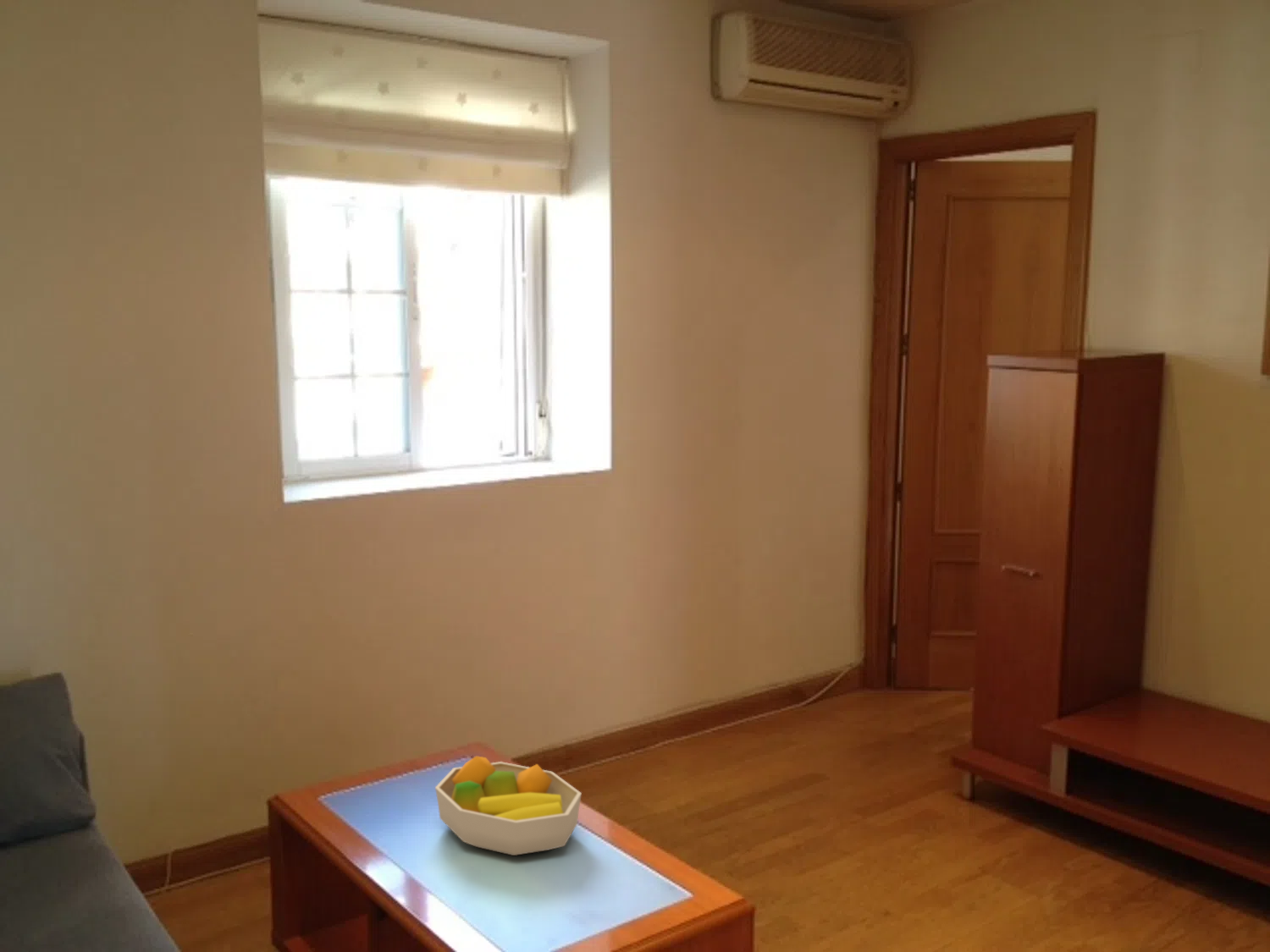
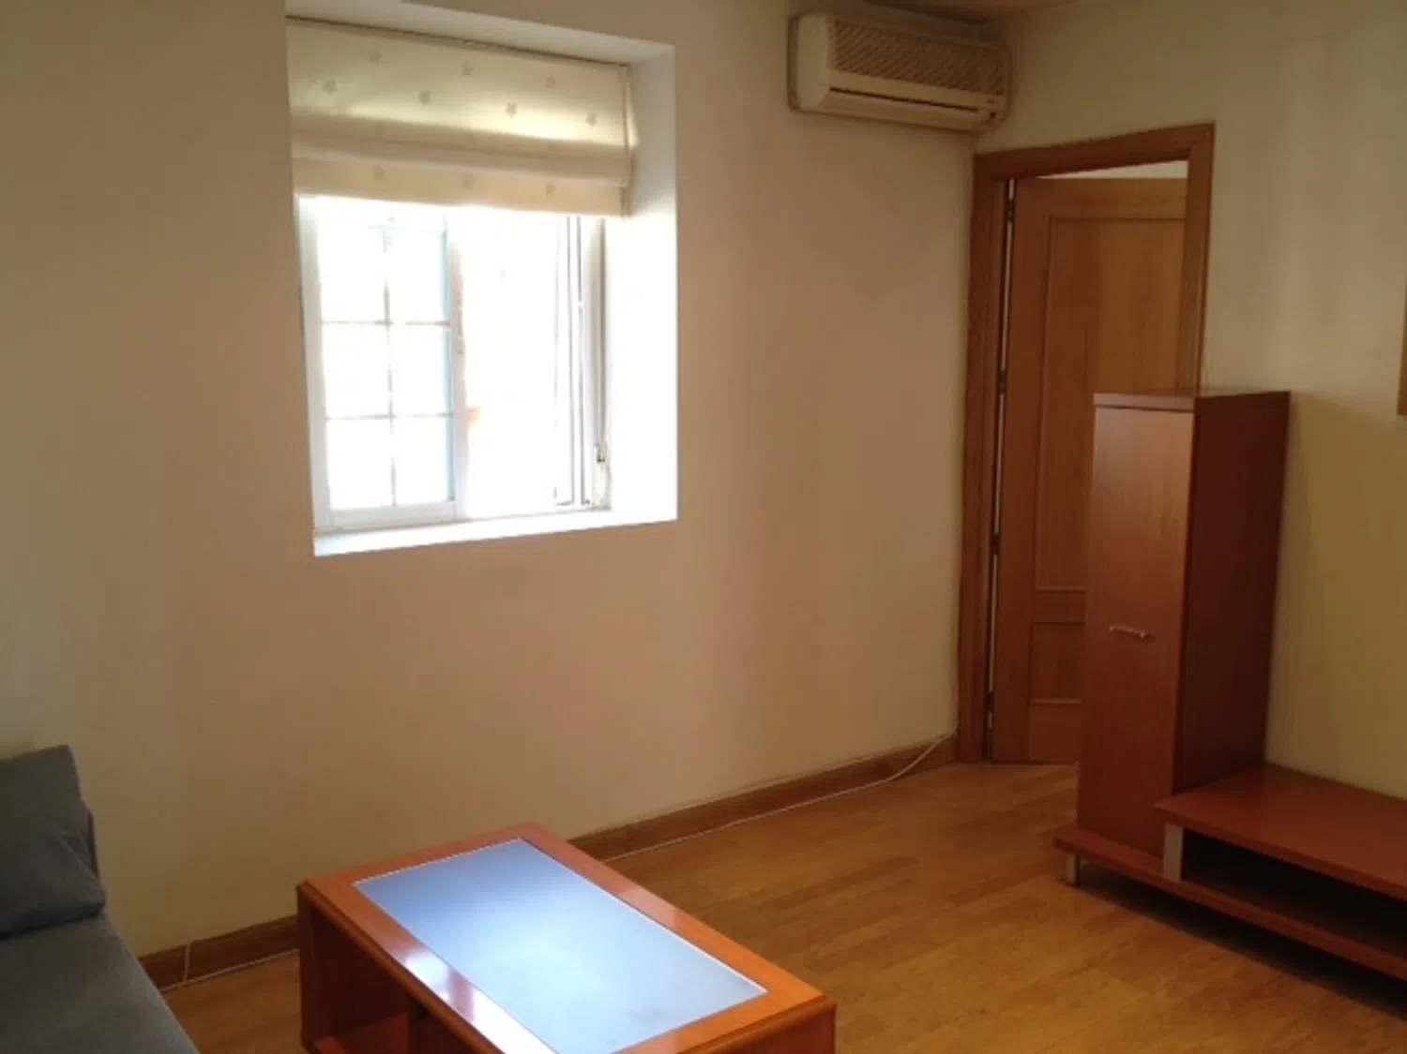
- fruit bowl (508, 801)
